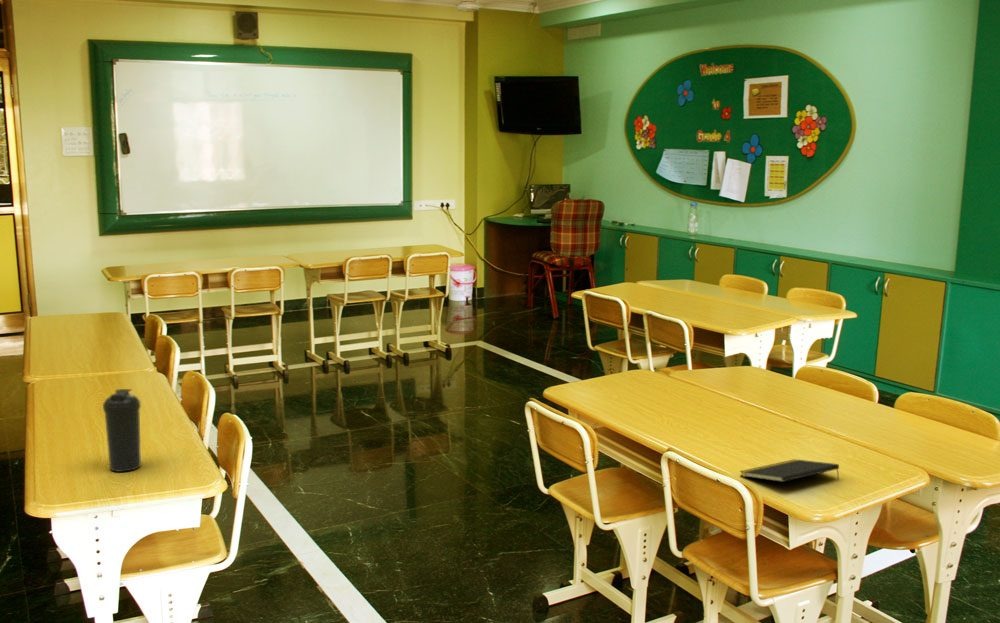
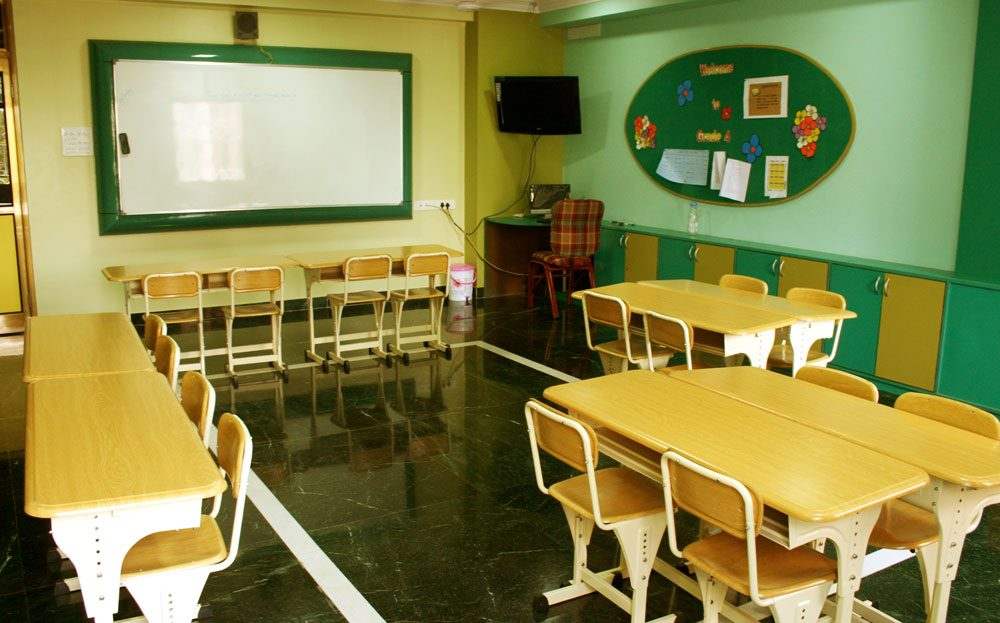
- notepad (789, 470)
- water bottle (123, 429)
